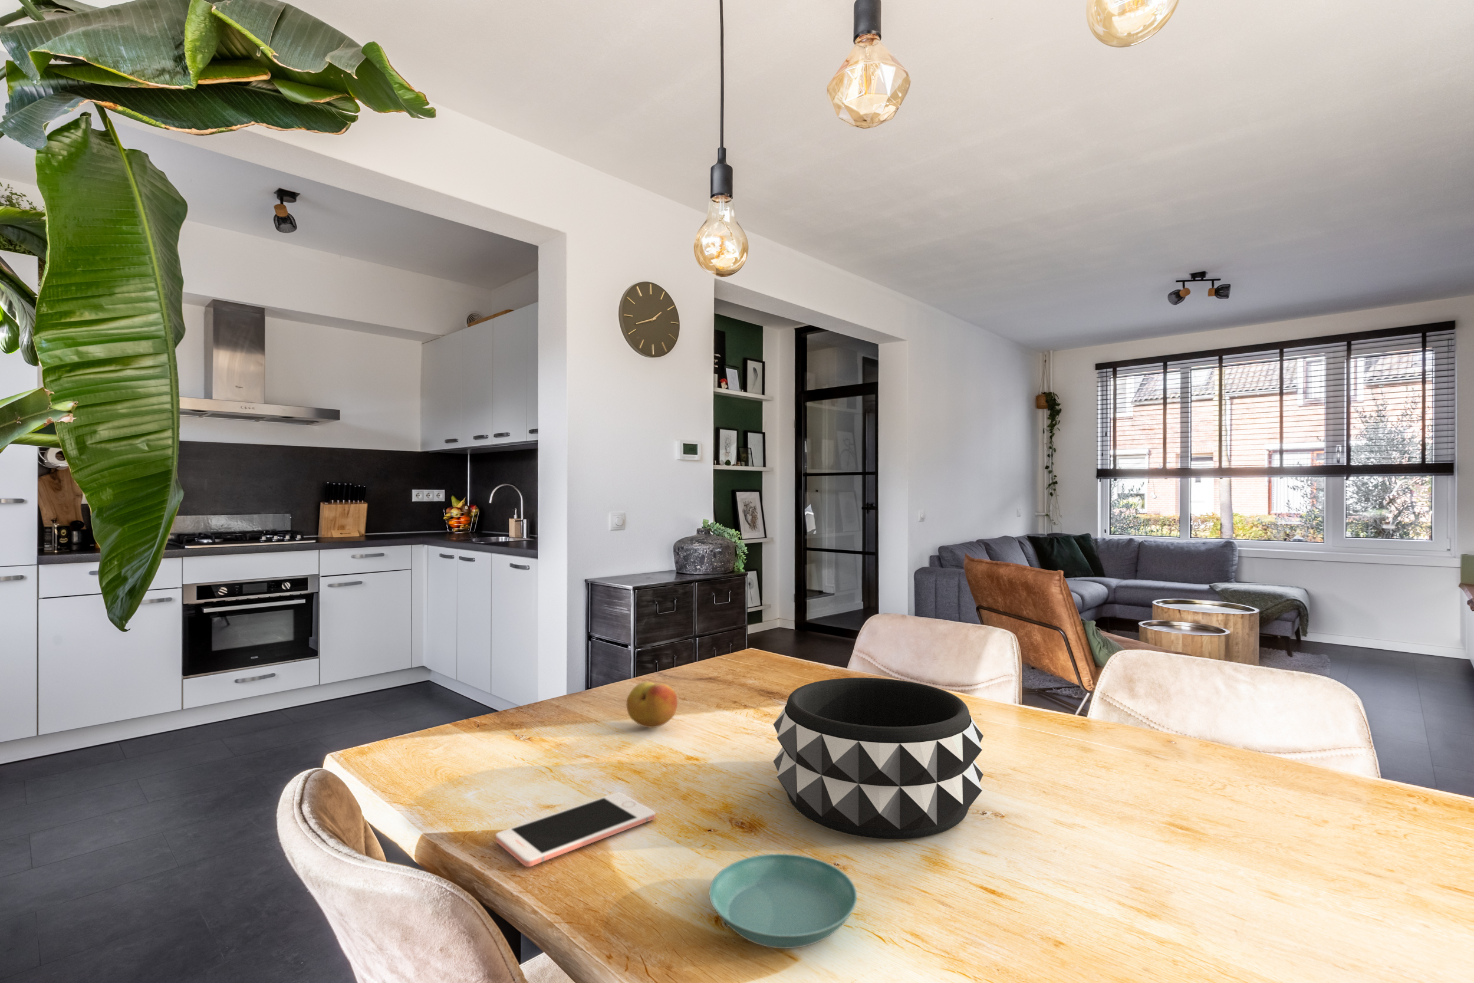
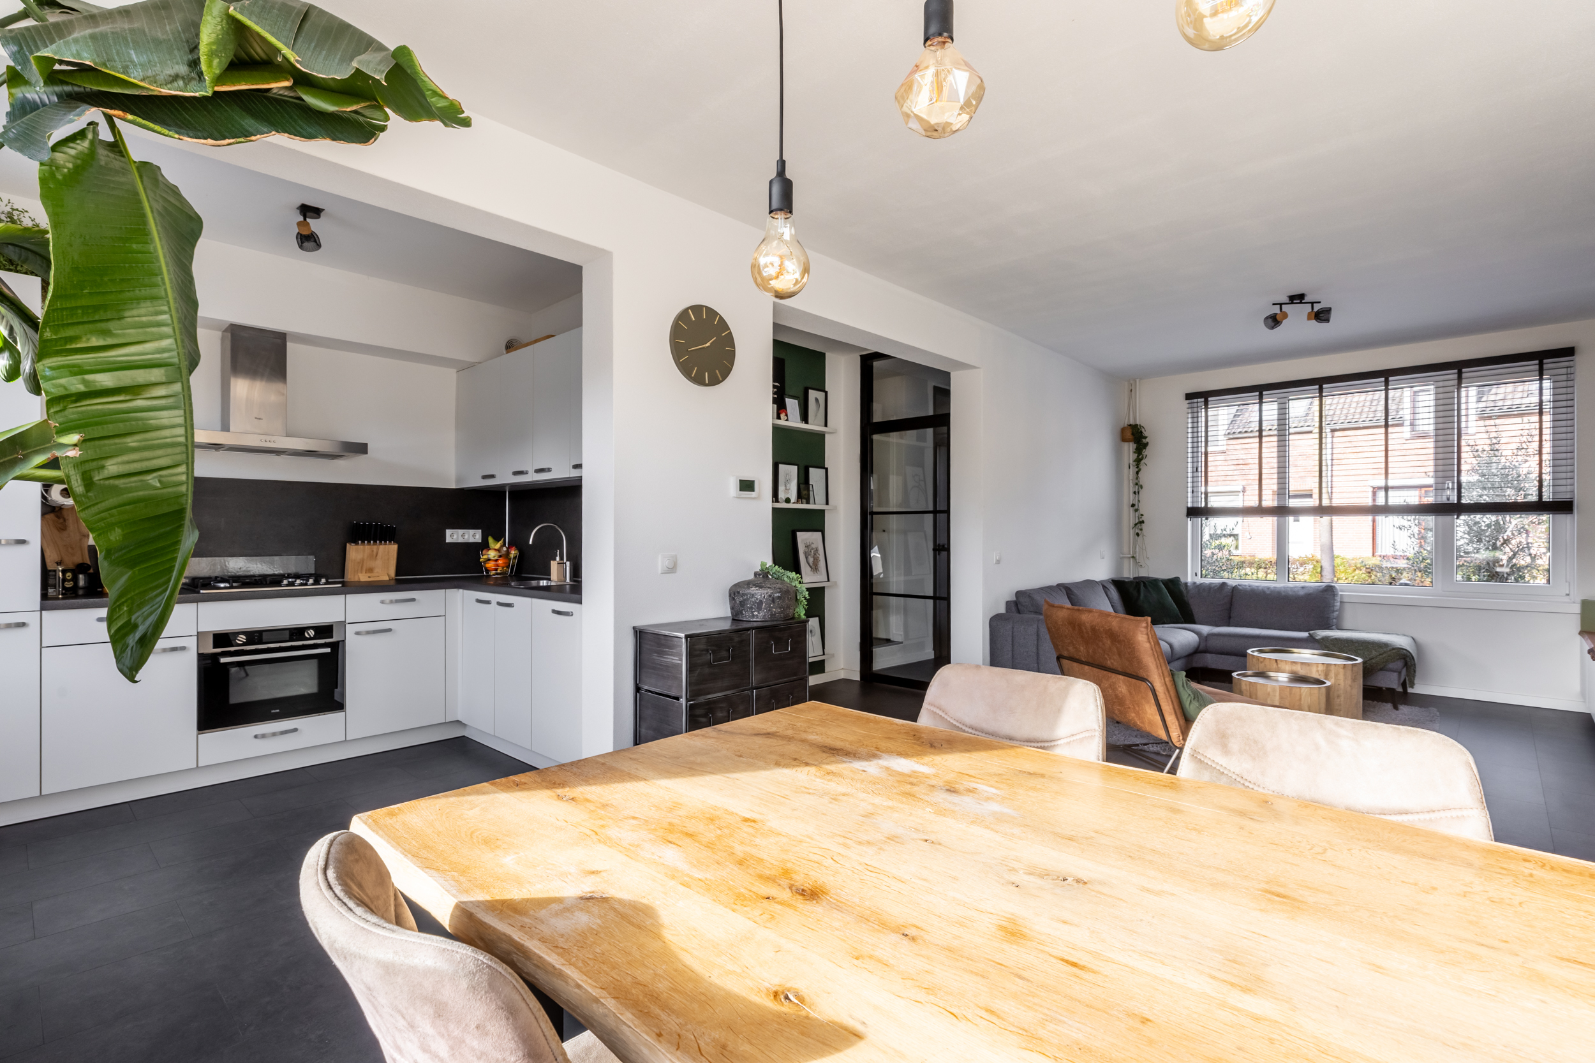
- saucer (782, 903)
- fruit (653, 704)
- decorative bowl (875, 748)
- cell phone (578, 825)
